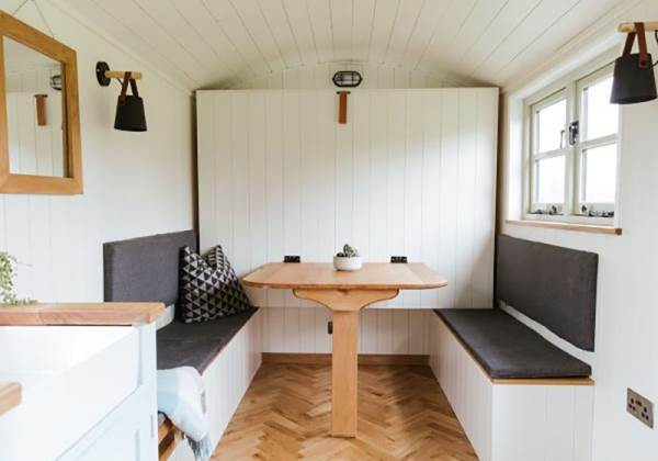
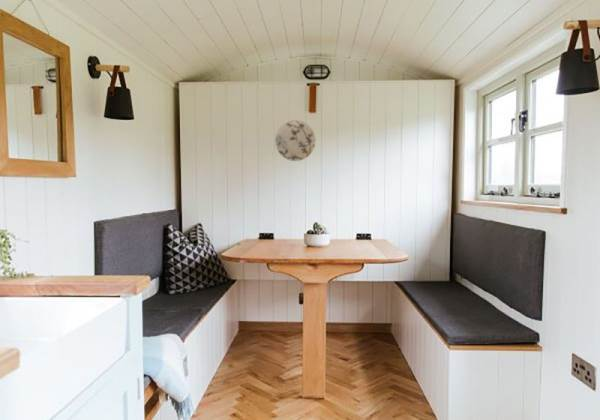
+ decorative plate (295, 140)
